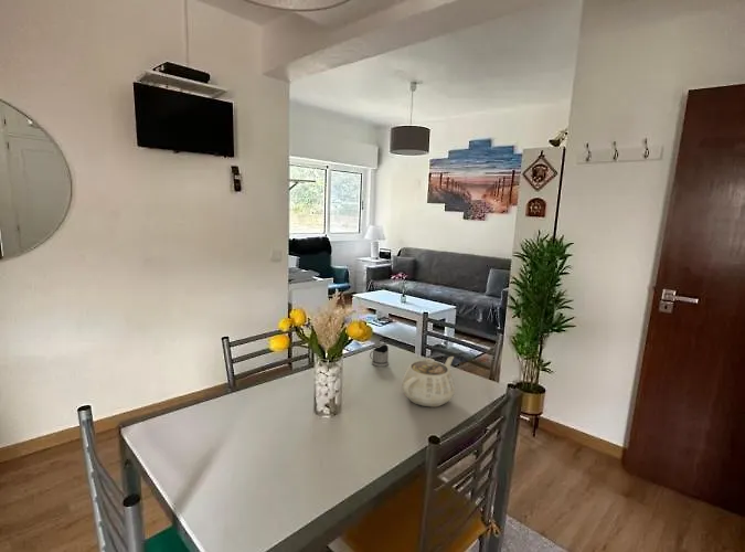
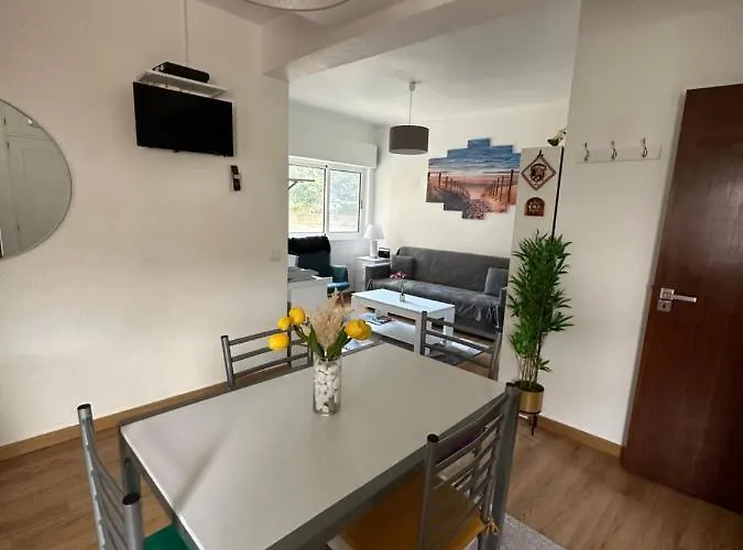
- teapot (429, 378)
- tea glass holder (377, 354)
